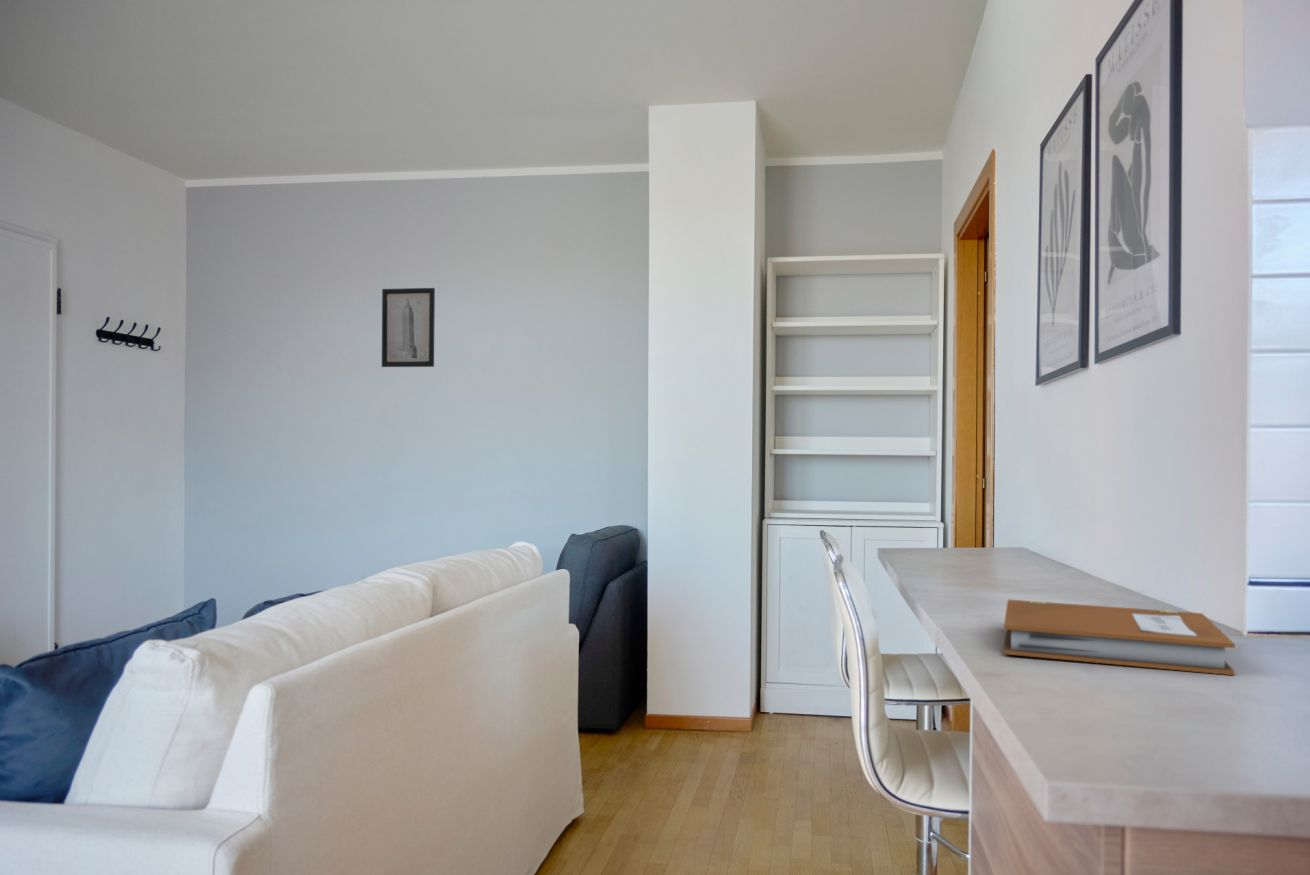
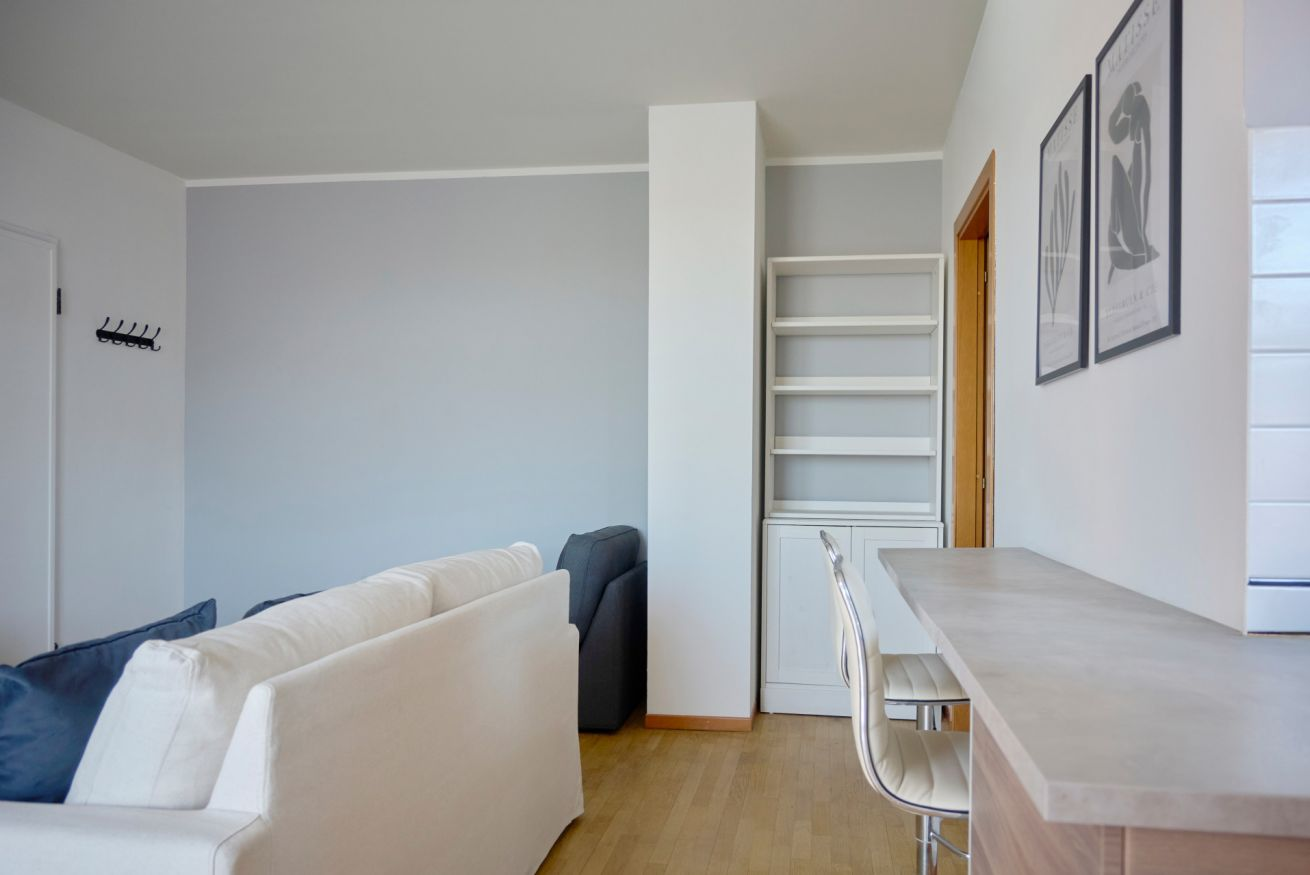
- wall art (408, 327)
- notebook (1112, 632)
